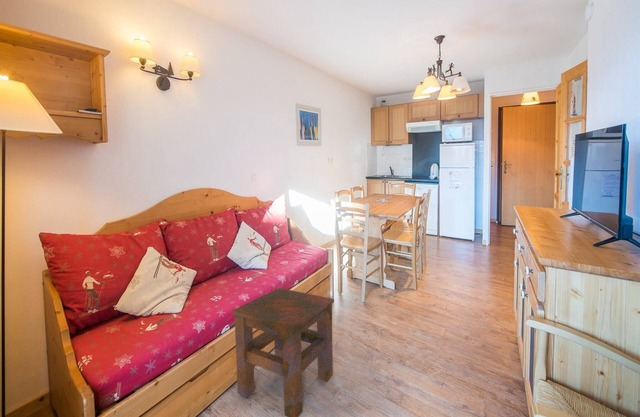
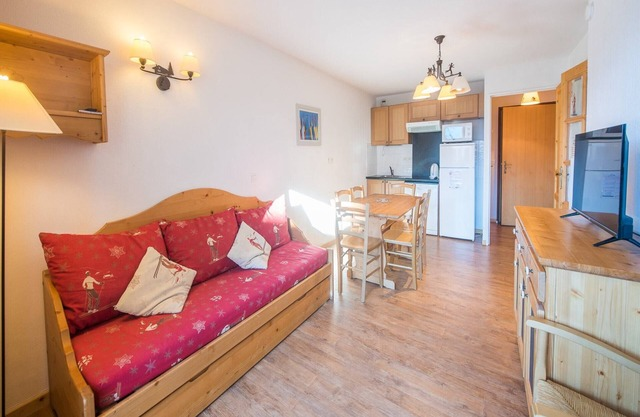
- side table (286, 344)
